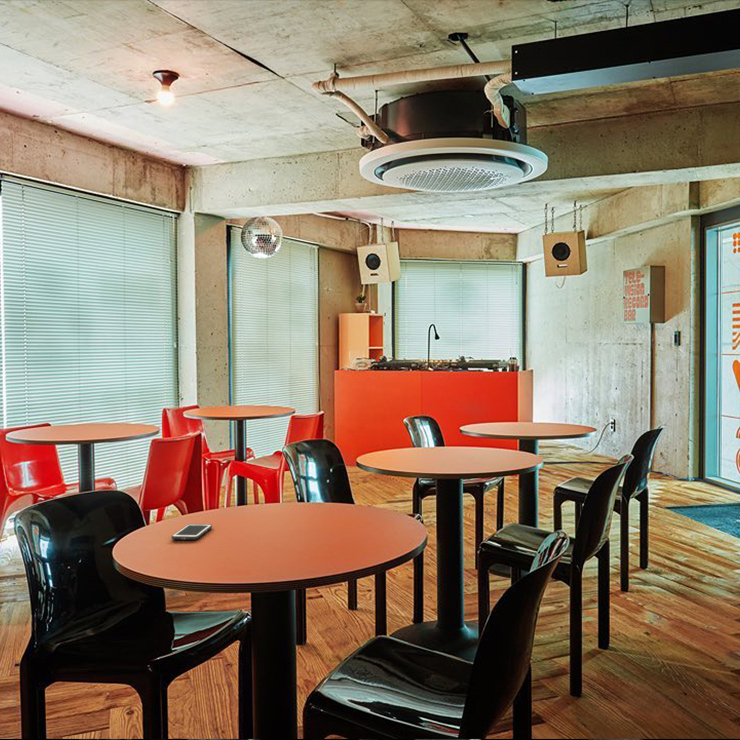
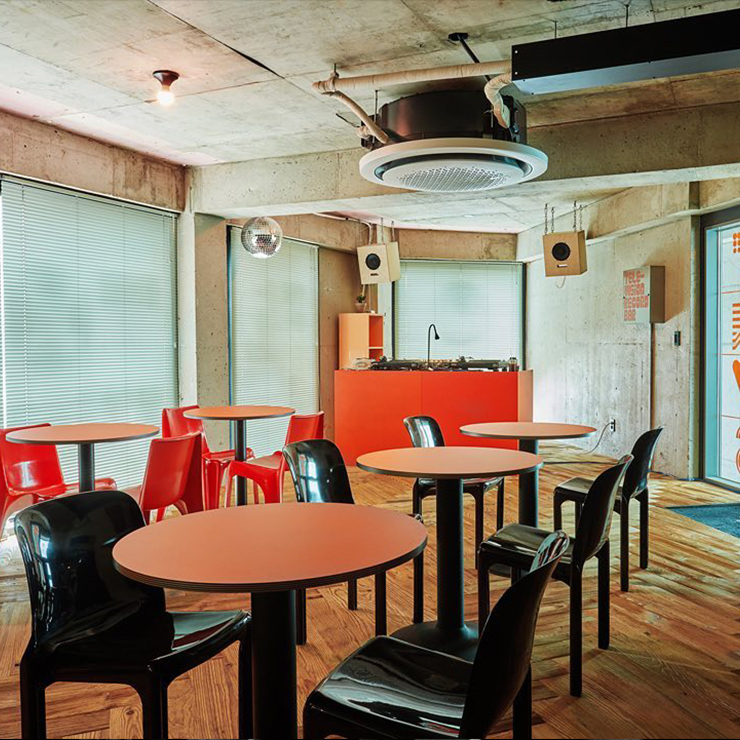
- cell phone (192, 531)
